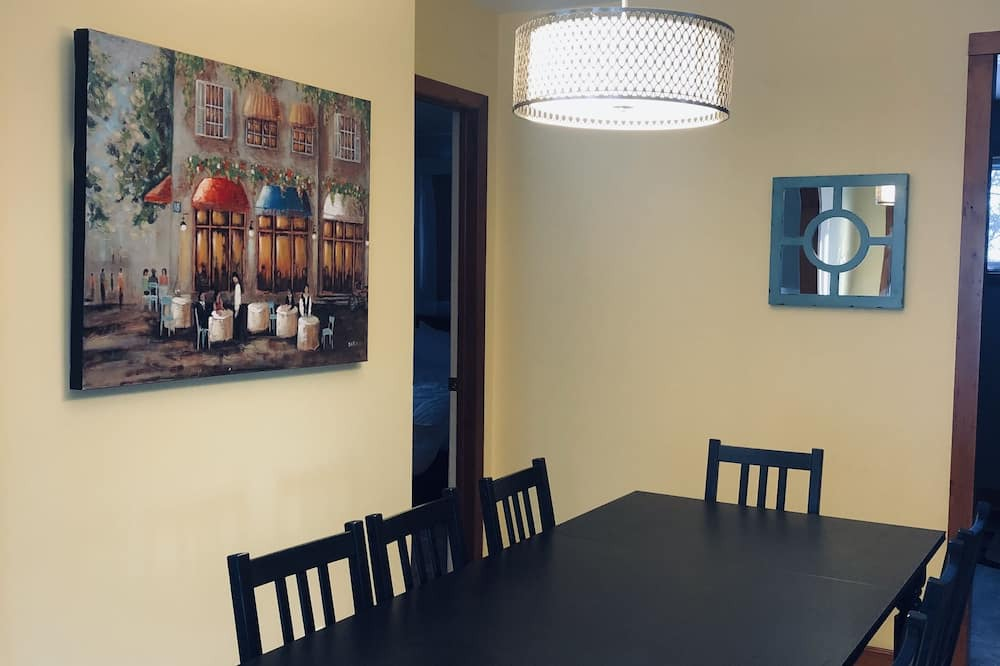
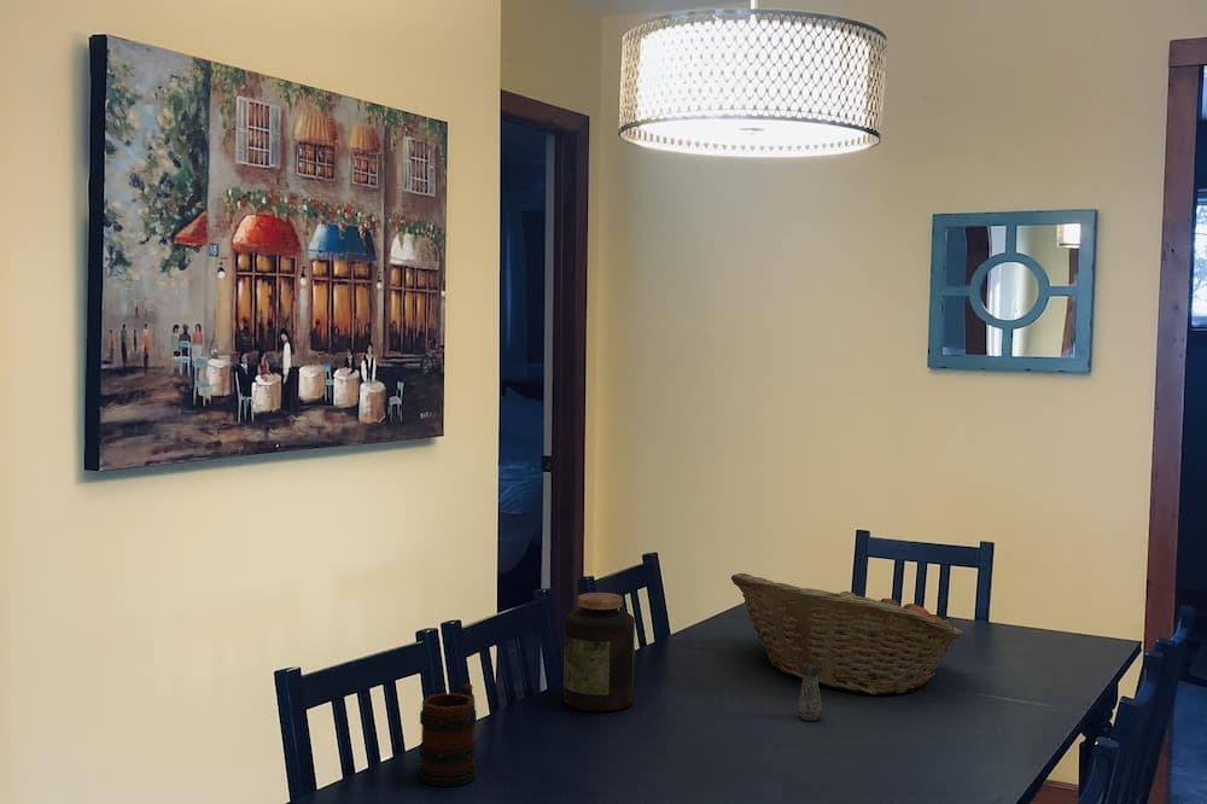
+ salt shaker (810, 691)
+ jar (599, 648)
+ mug (453, 730)
+ fruit basket (841, 623)
